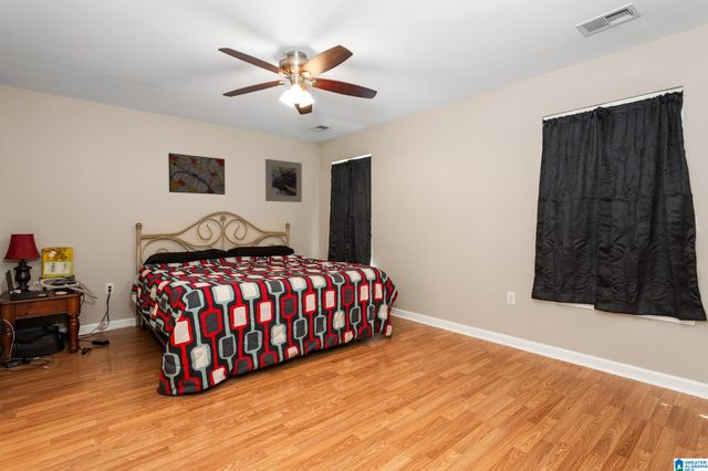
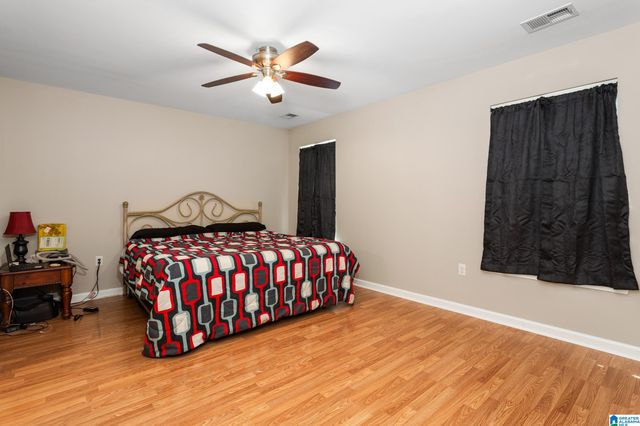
- wall art (198, 175)
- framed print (283, 181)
